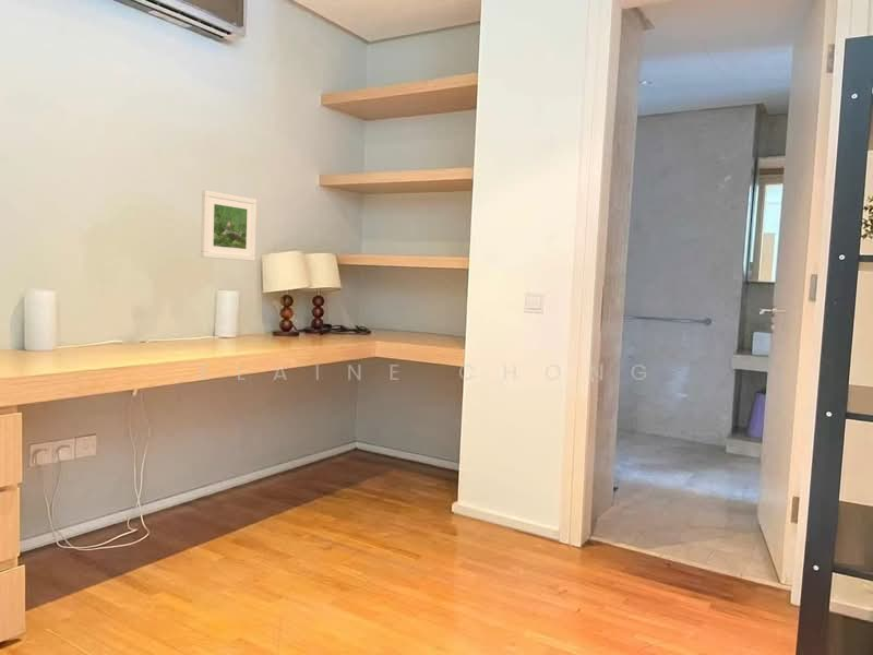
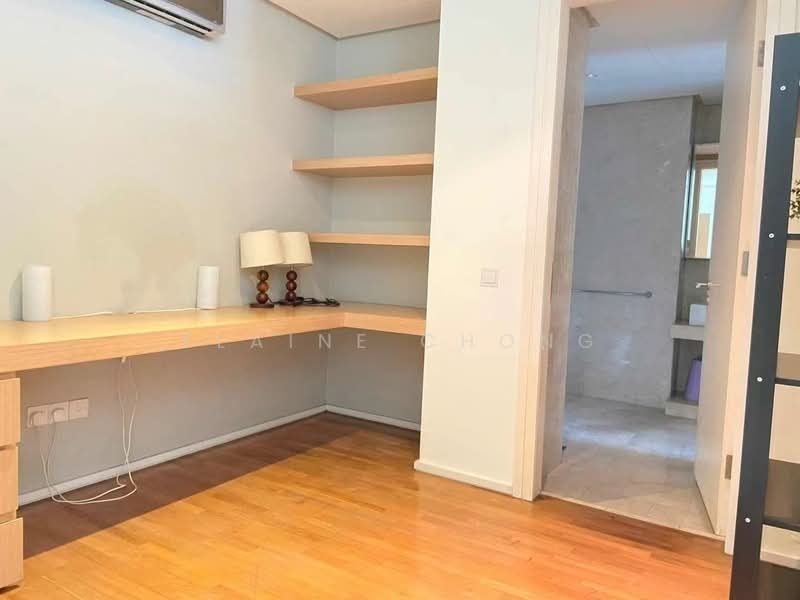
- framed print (229, 227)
